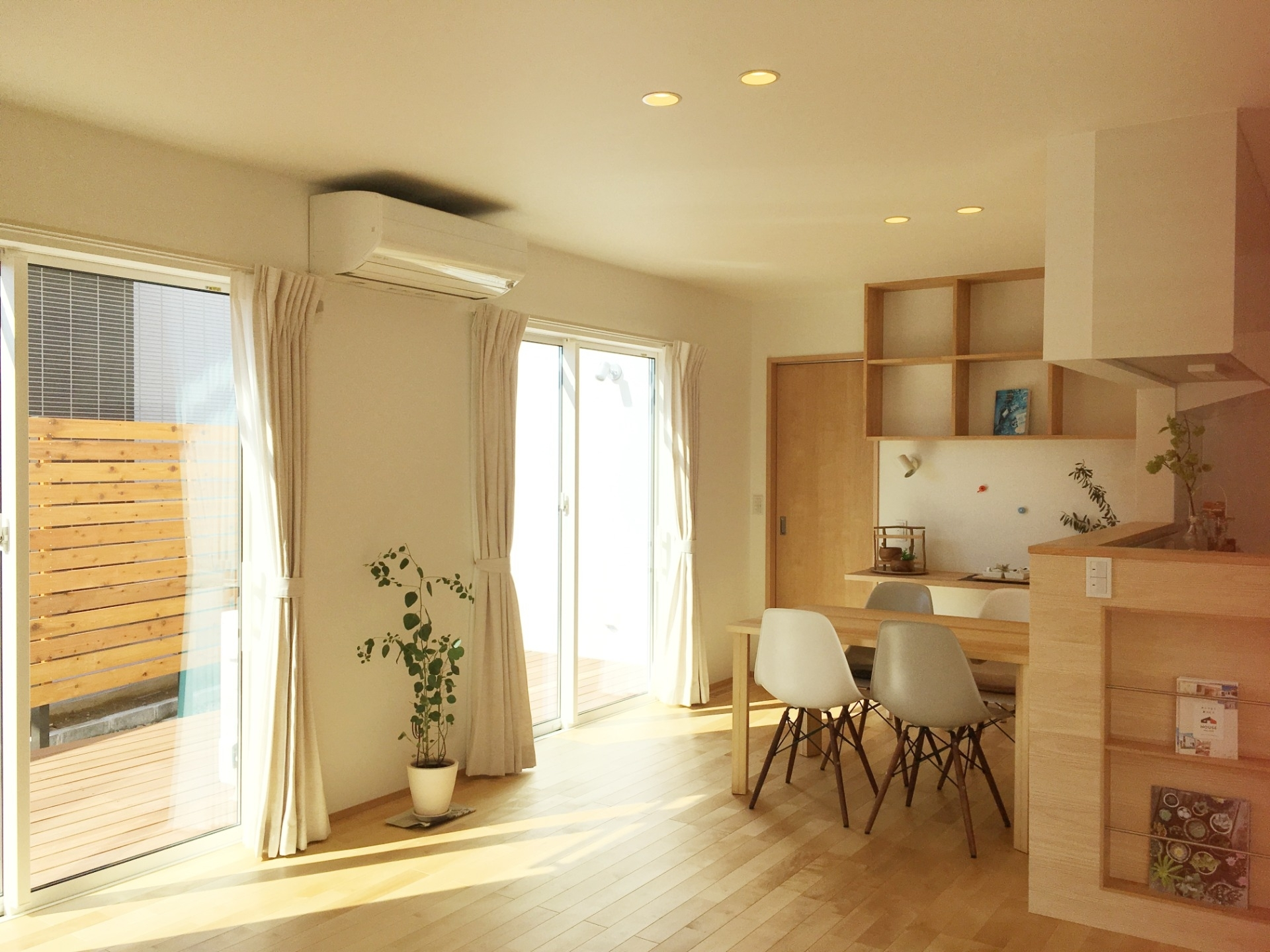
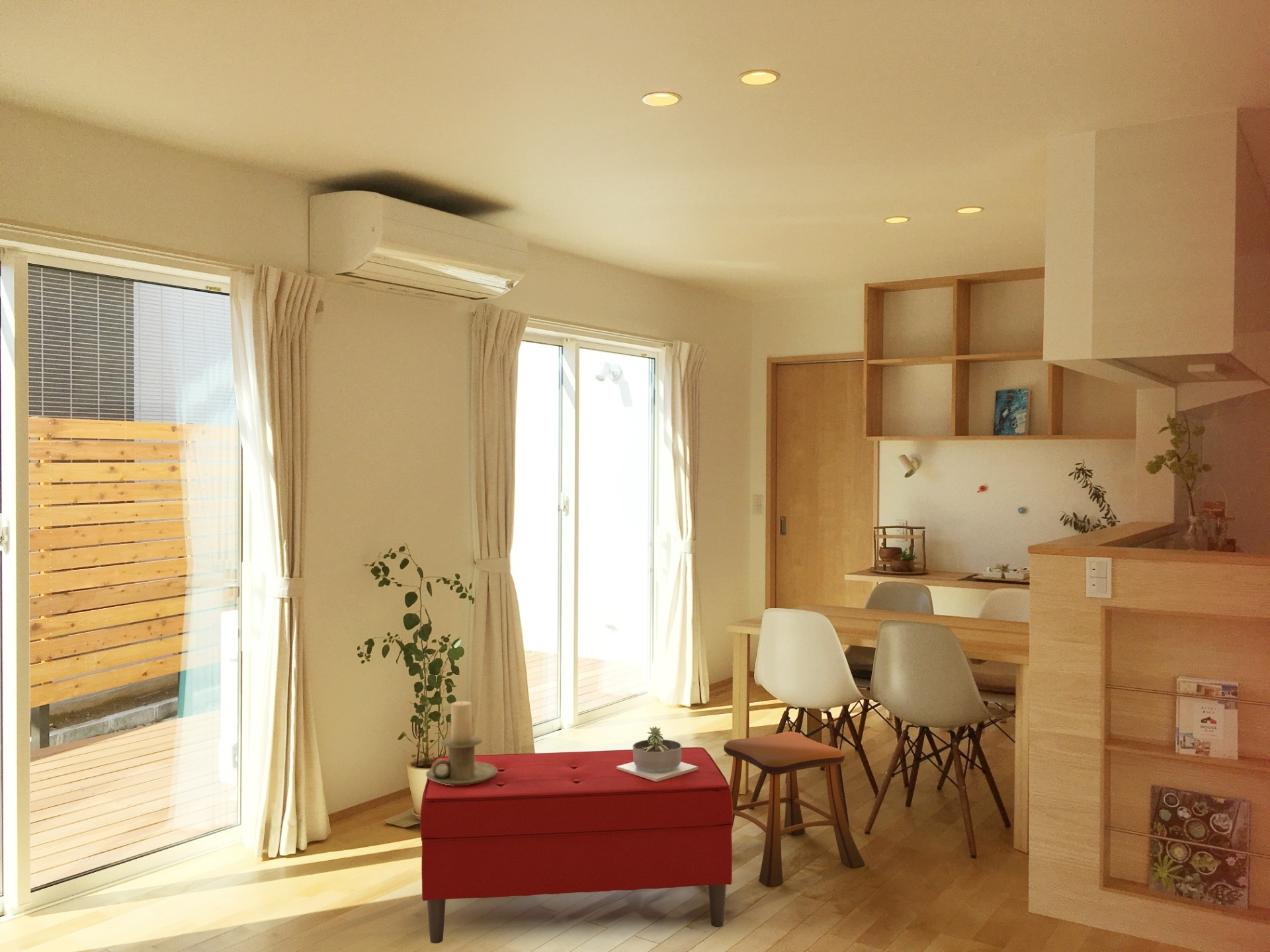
+ succulent planter (657, 748)
+ candle holder (461, 739)
+ stool (783, 800)
+ bench (575, 838)
